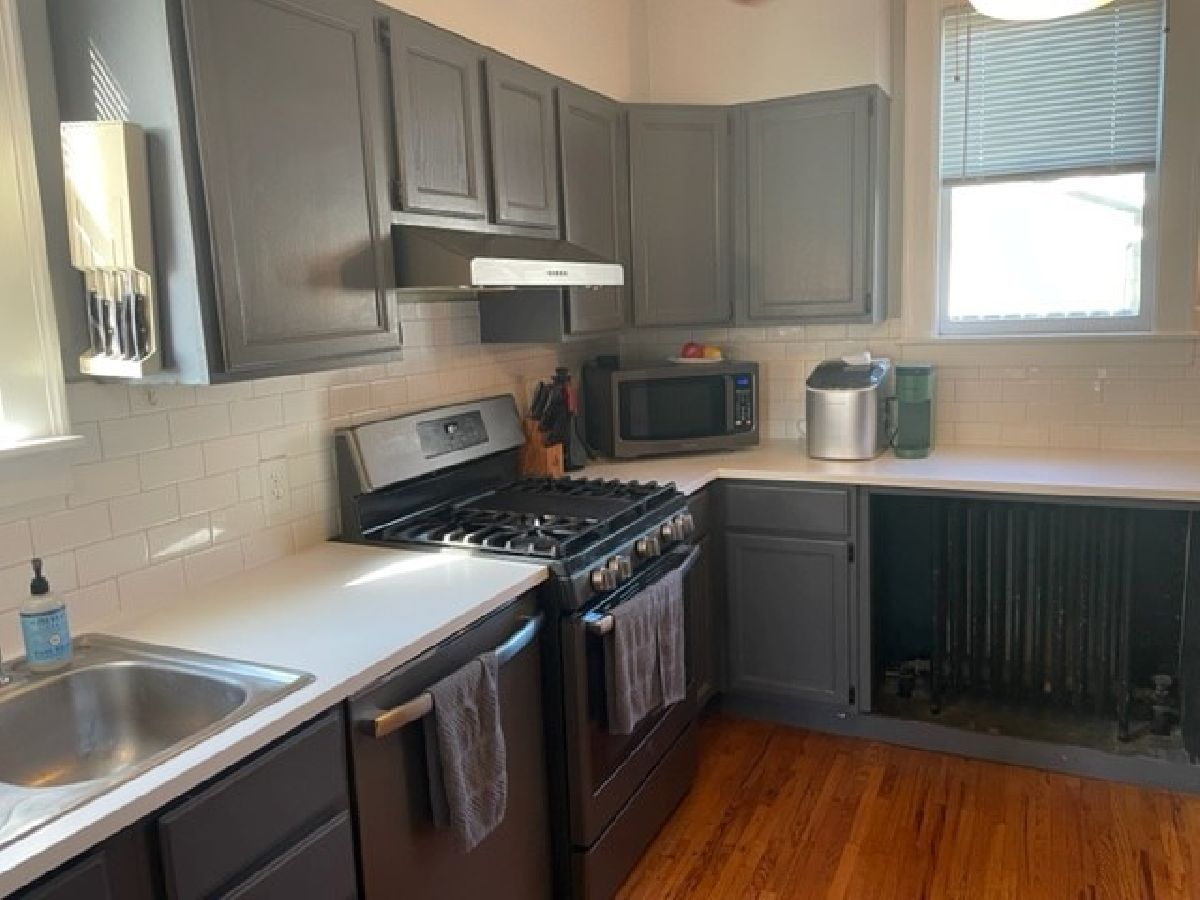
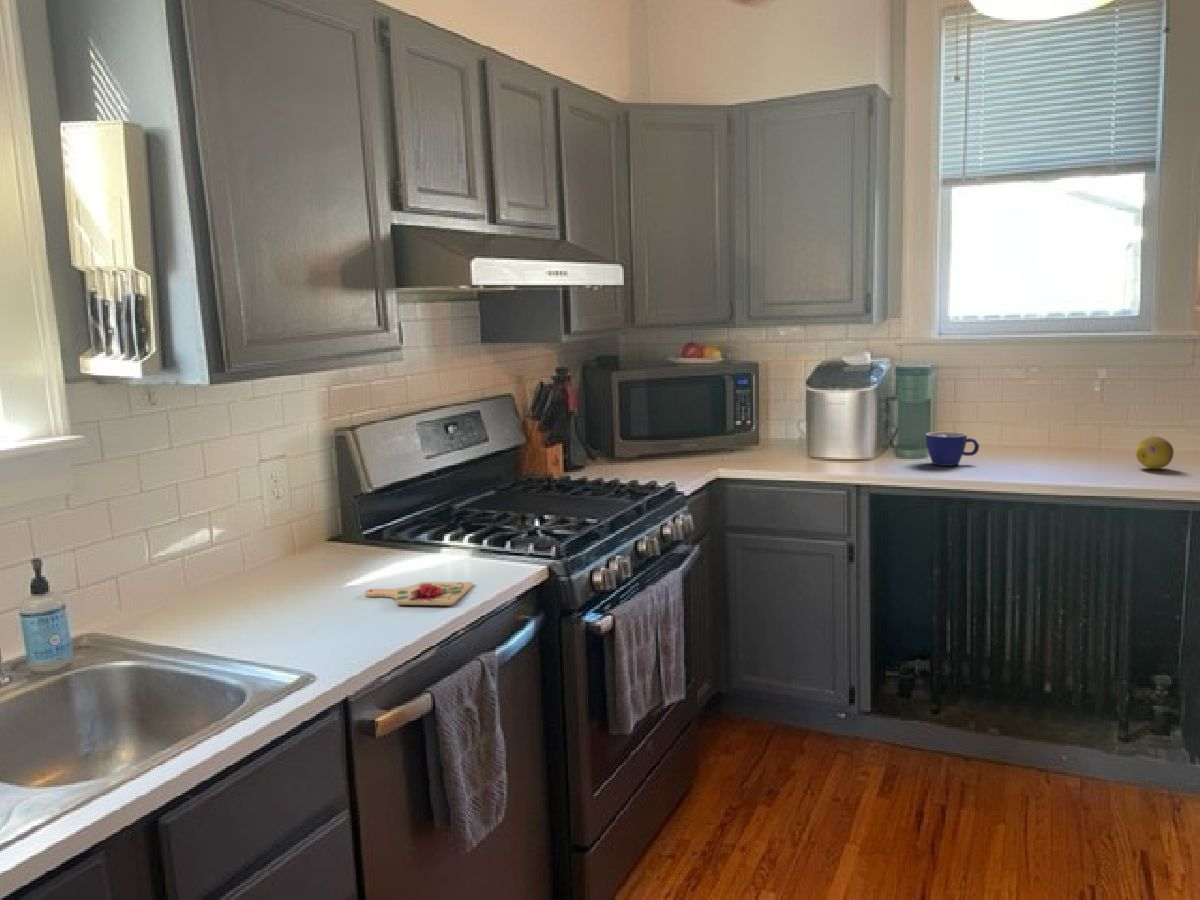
+ fruit (1154, 452)
+ cup (952, 448)
+ cutting board (413, 588)
